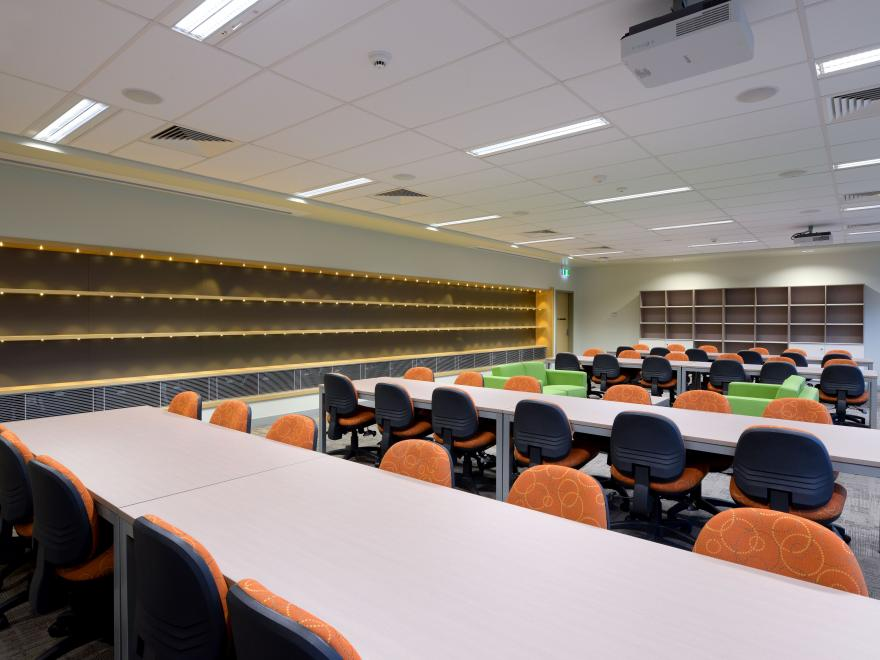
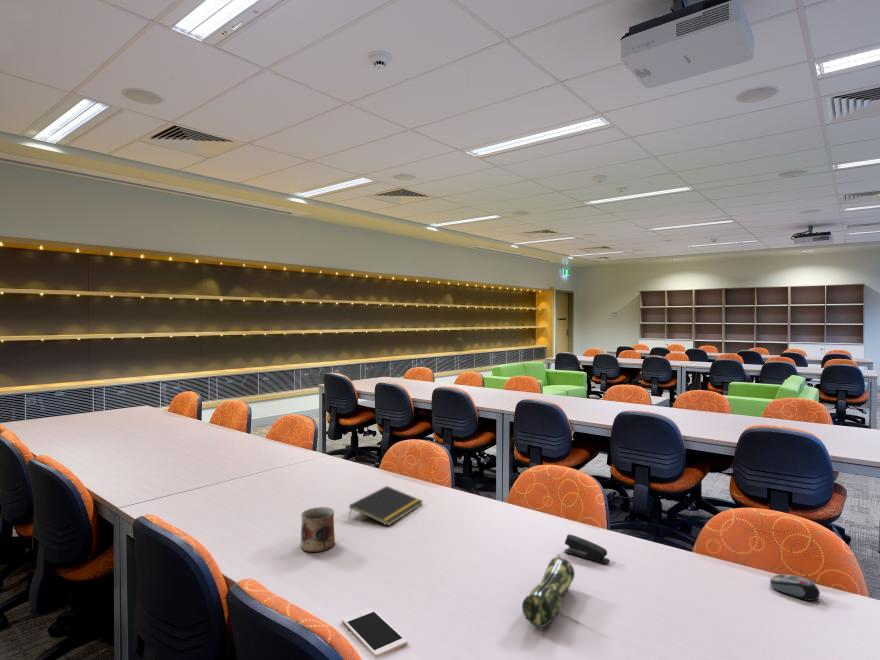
+ notepad (387, 504)
+ cell phone (373, 630)
+ computer mouse (794, 584)
+ pencil case (550, 589)
+ stapler (586, 547)
+ mug (317, 527)
